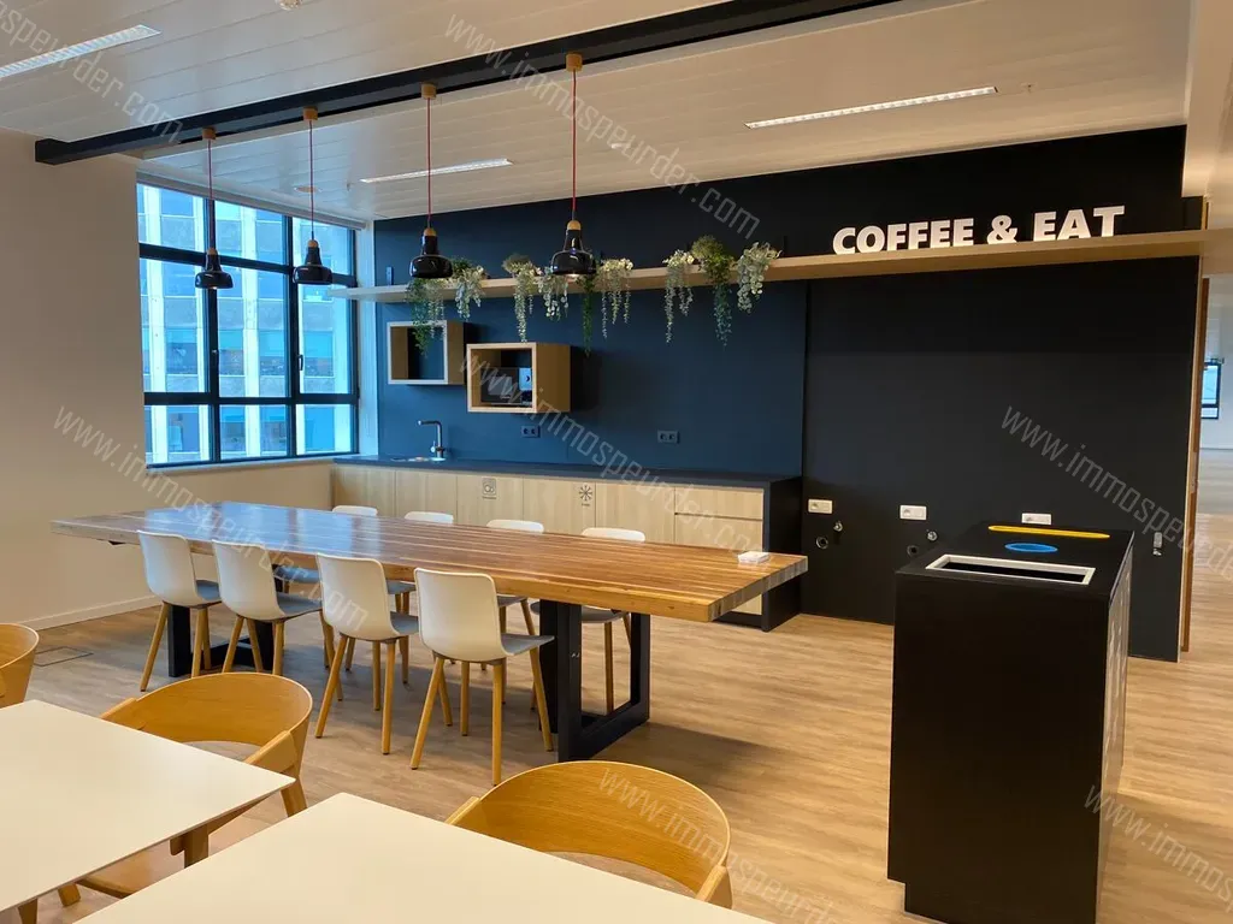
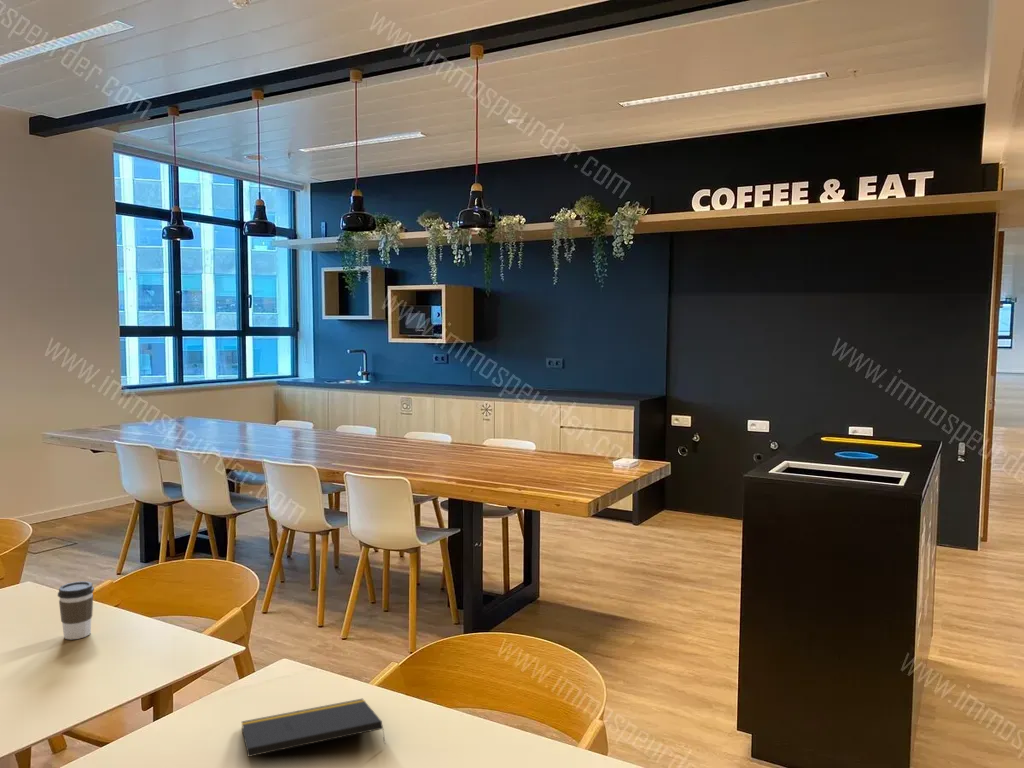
+ notepad (310, 725)
+ coffee cup (76, 610)
